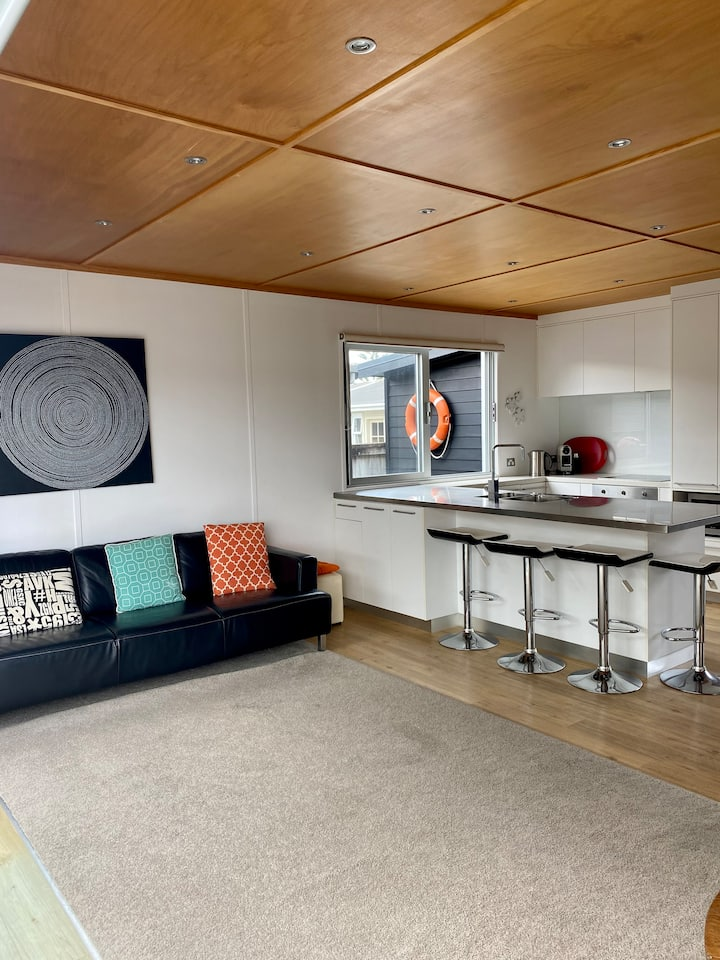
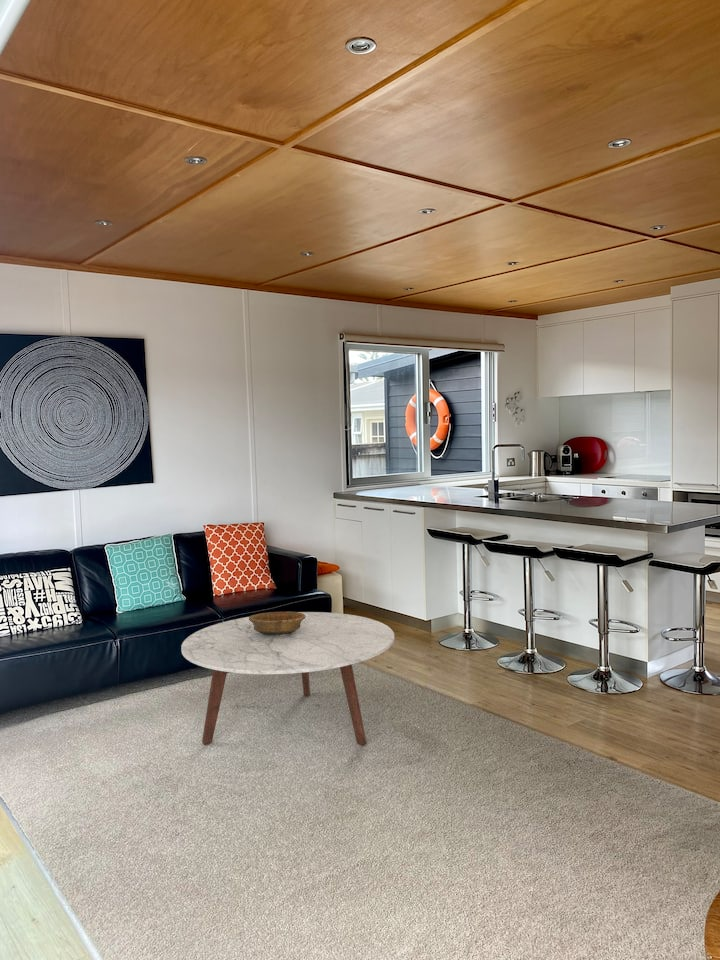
+ decorative bowl (277, 623)
+ coffee table (290, 673)
